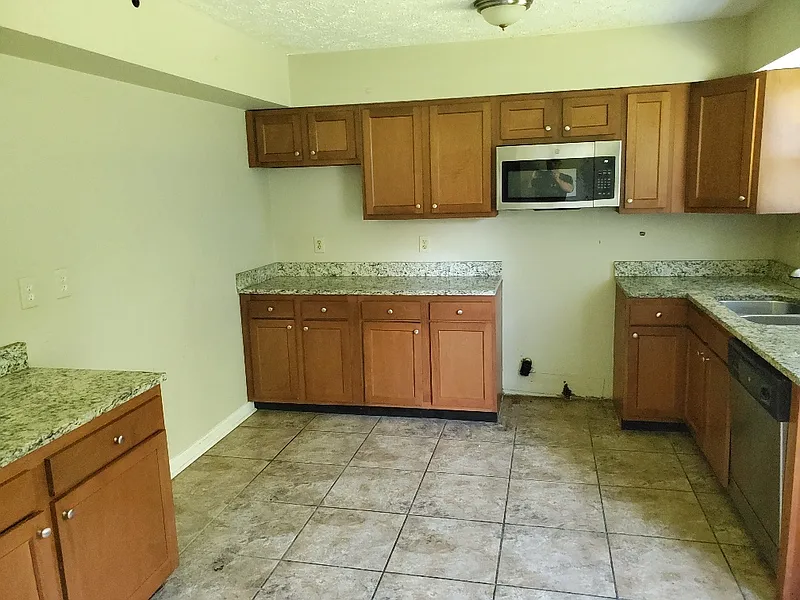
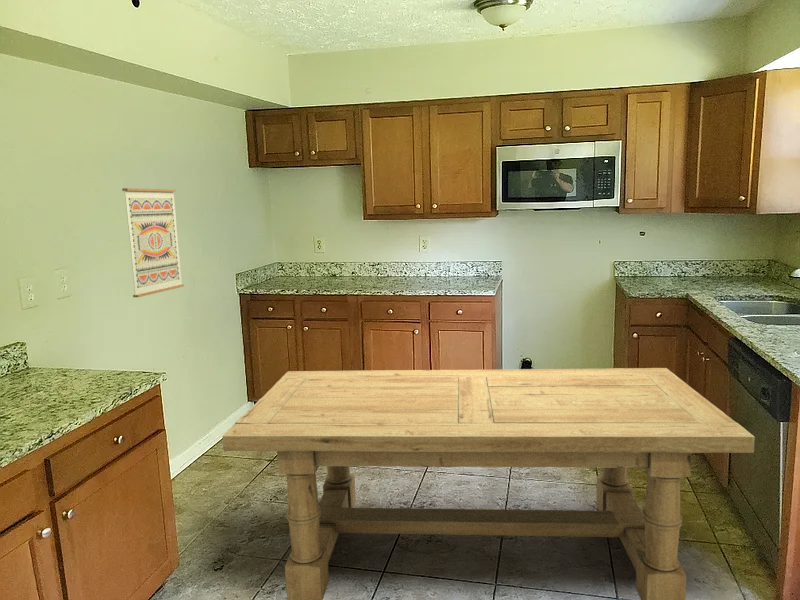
+ dining table (475, 466)
+ wall art (155, 241)
